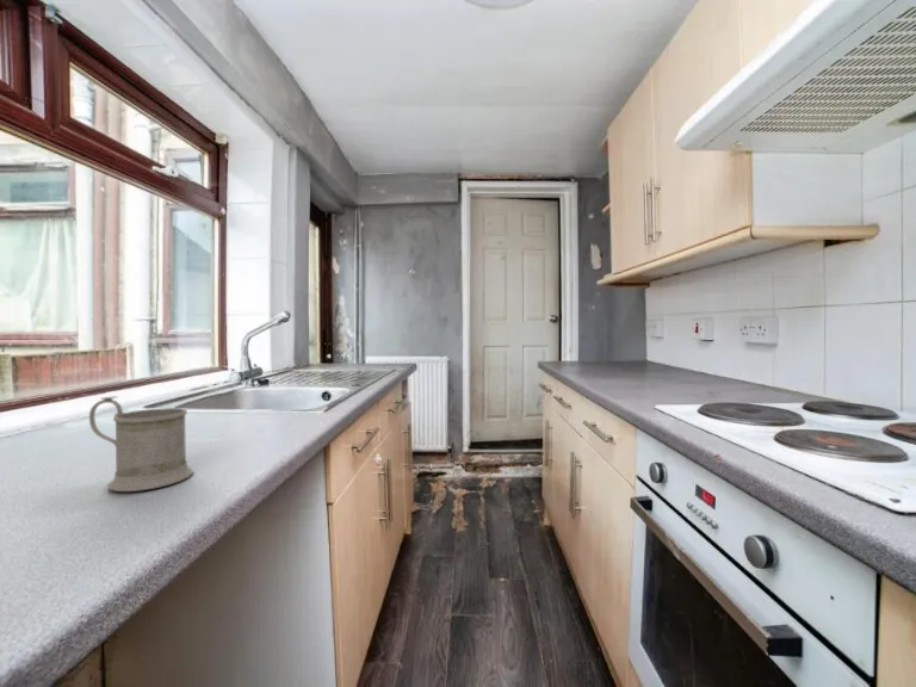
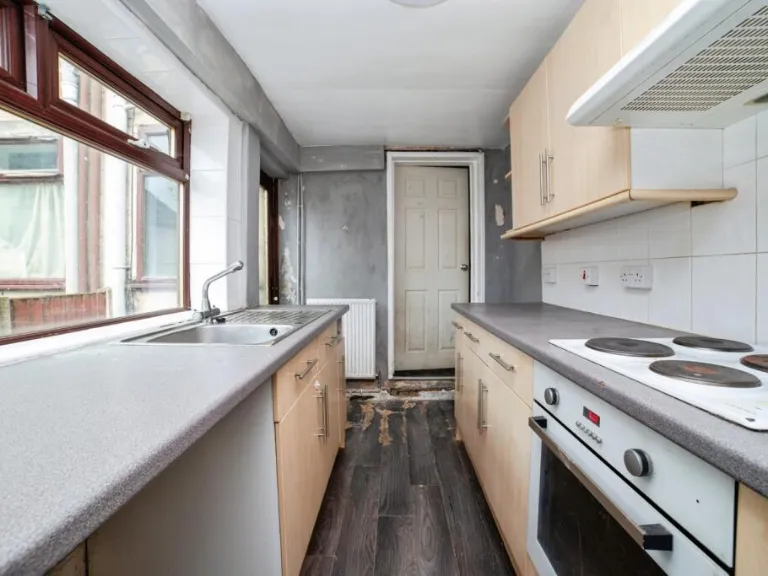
- mug (137, 438)
